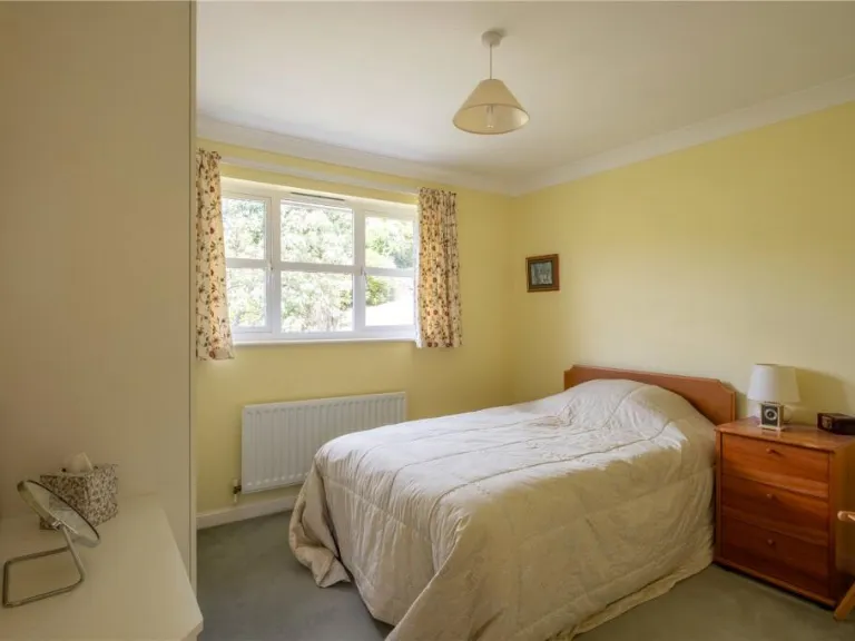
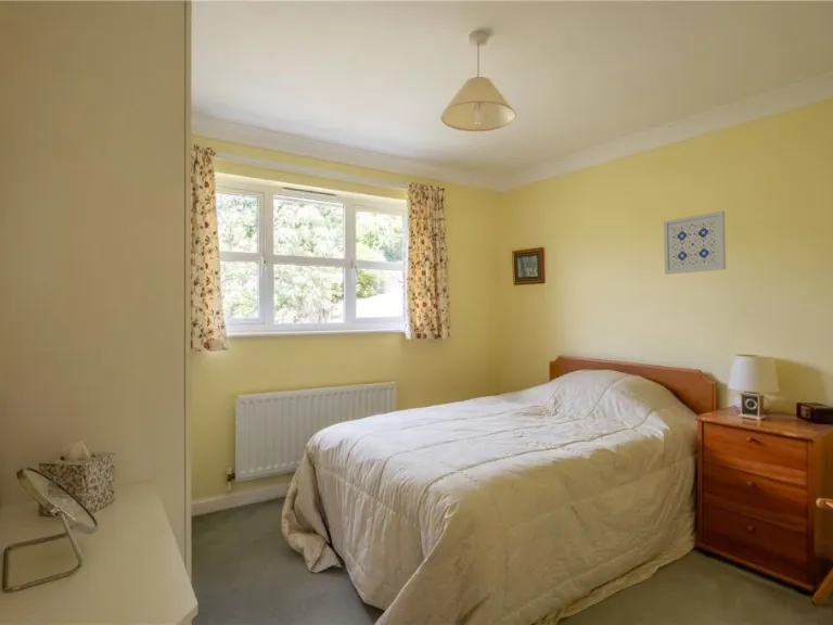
+ wall art (693, 244)
